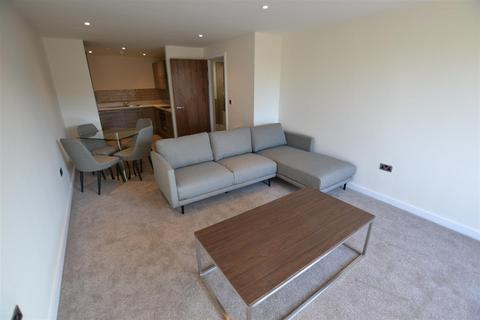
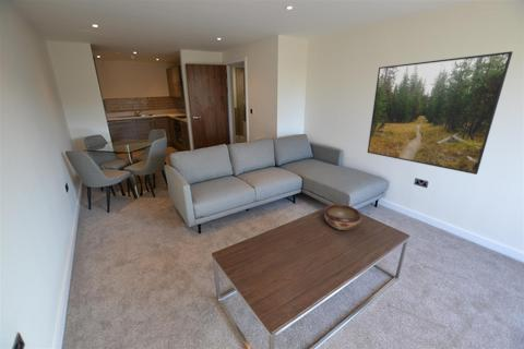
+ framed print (421, 115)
+ decorative bowl (342, 218)
